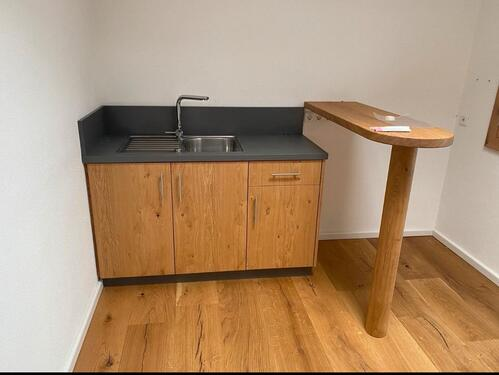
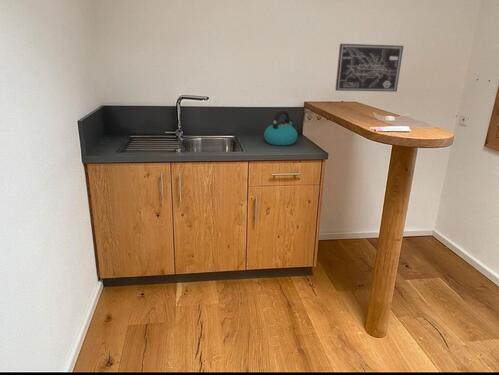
+ wall art (369, 68)
+ kettle (282, 126)
